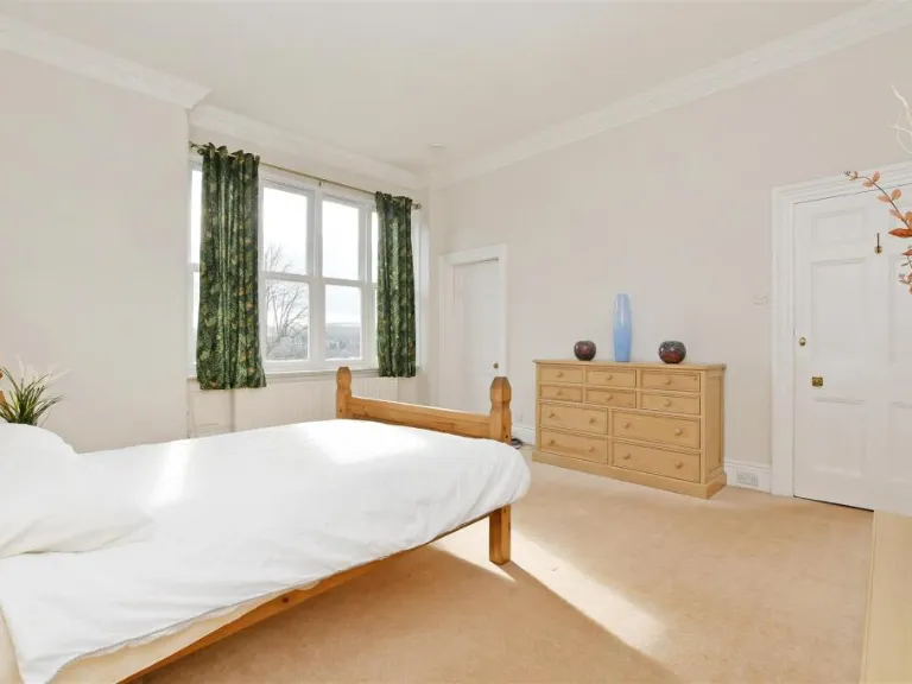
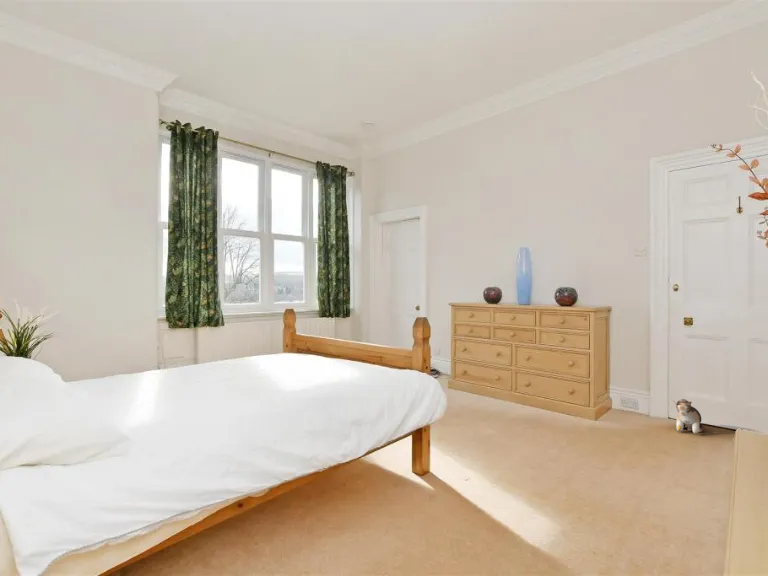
+ plush toy (690, 413)
